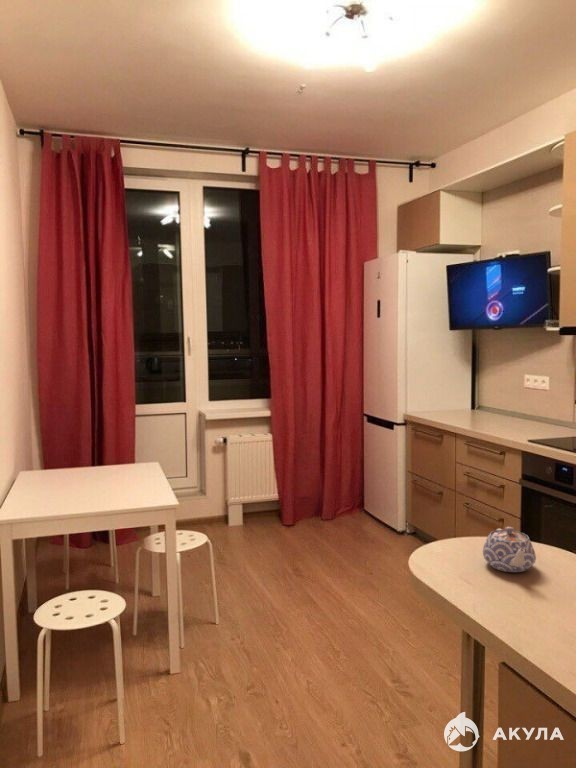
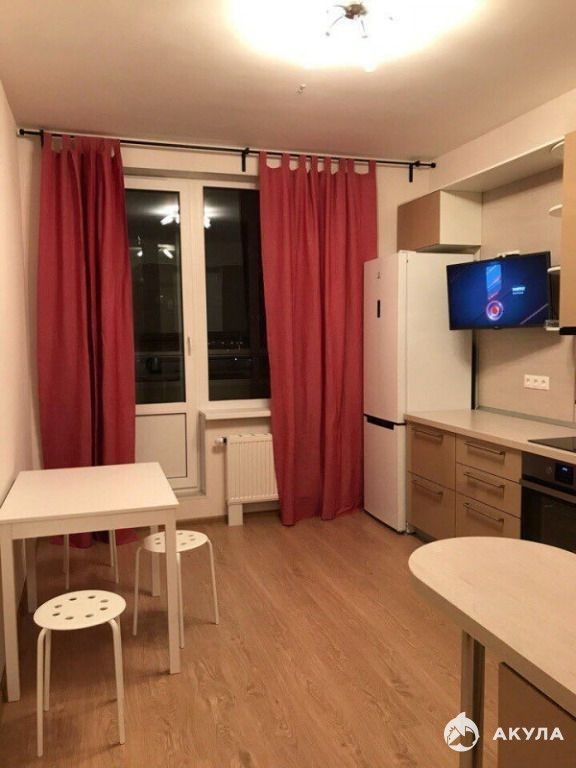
- teapot (509, 547)
